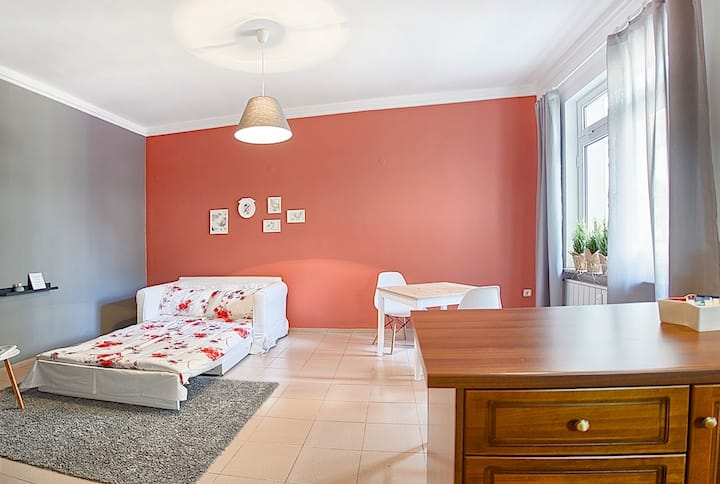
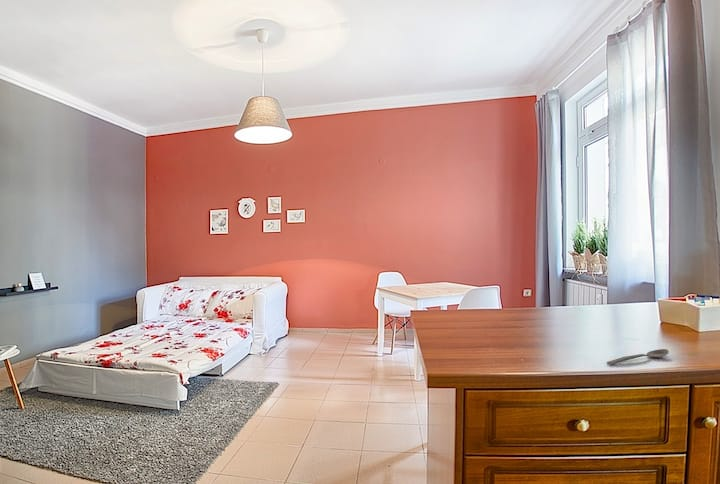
+ spoon (638, 356)
